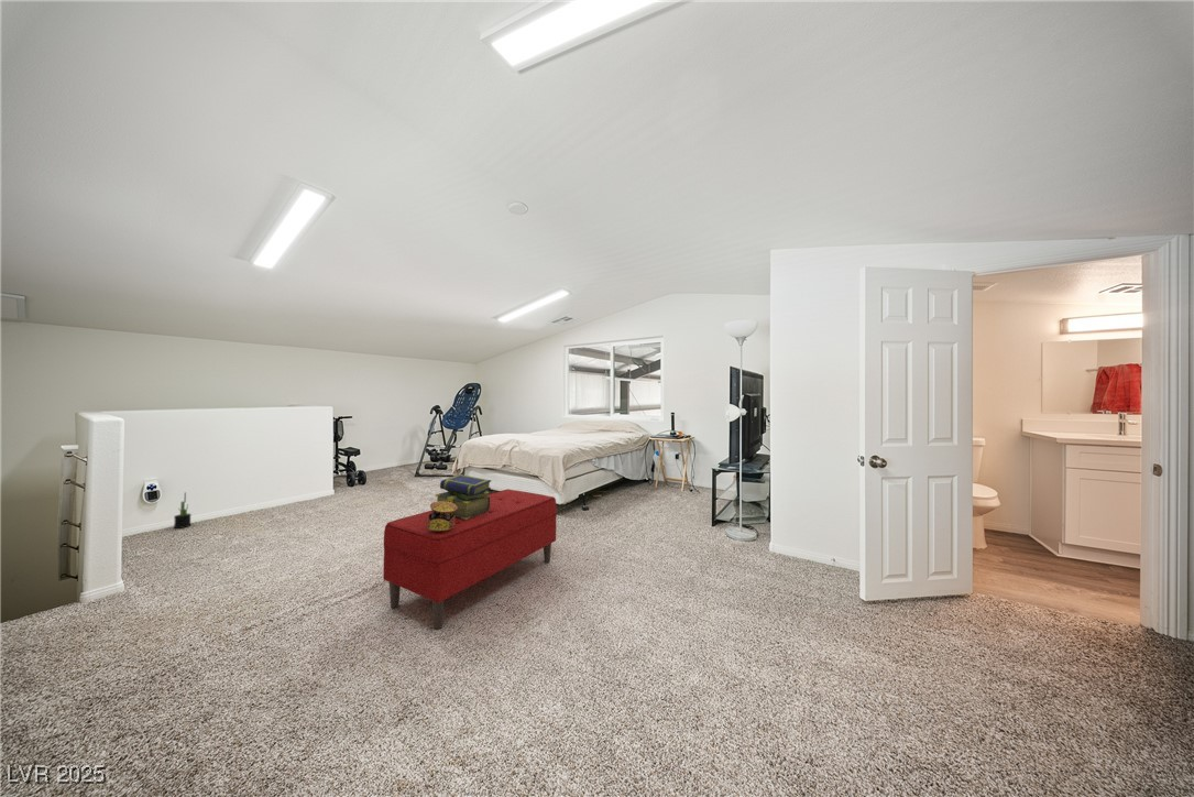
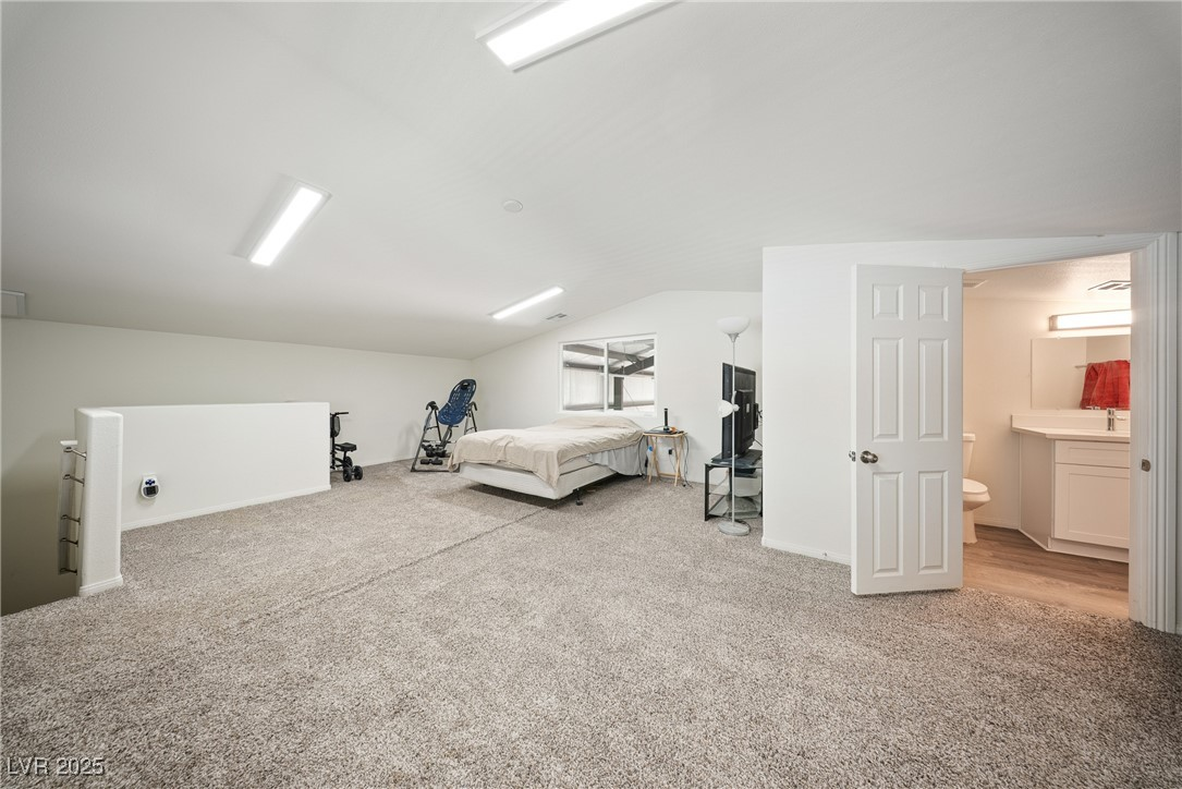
- decorative box (442, 516)
- bench (480, 544)
- stack of books (464, 494)
- decorative plant (183, 510)
